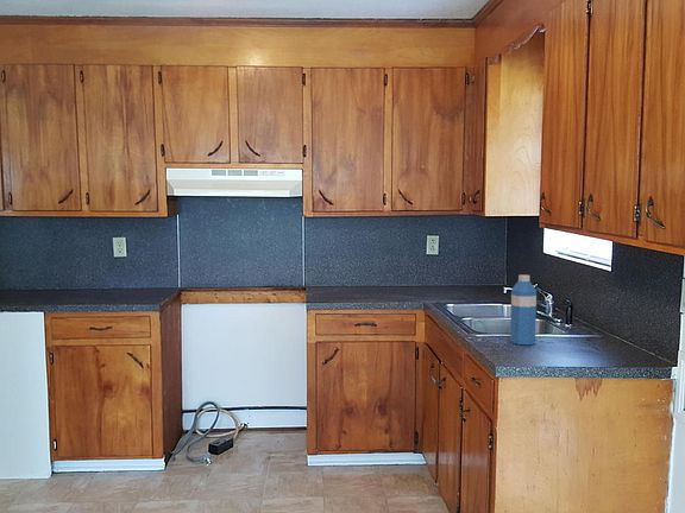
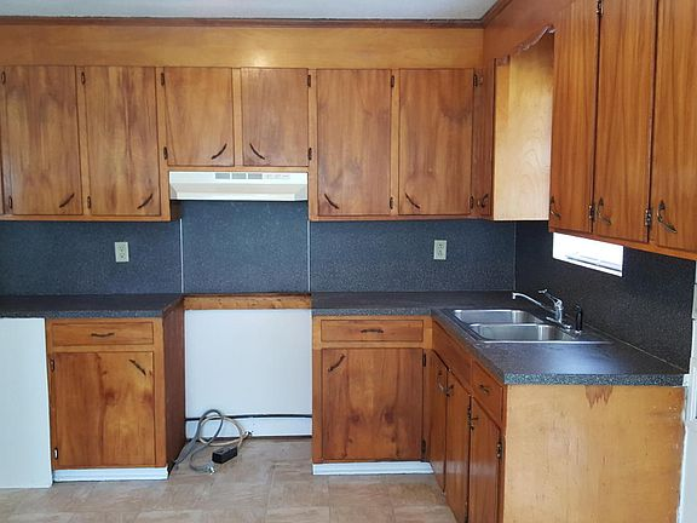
- water bottle (523, 309)
